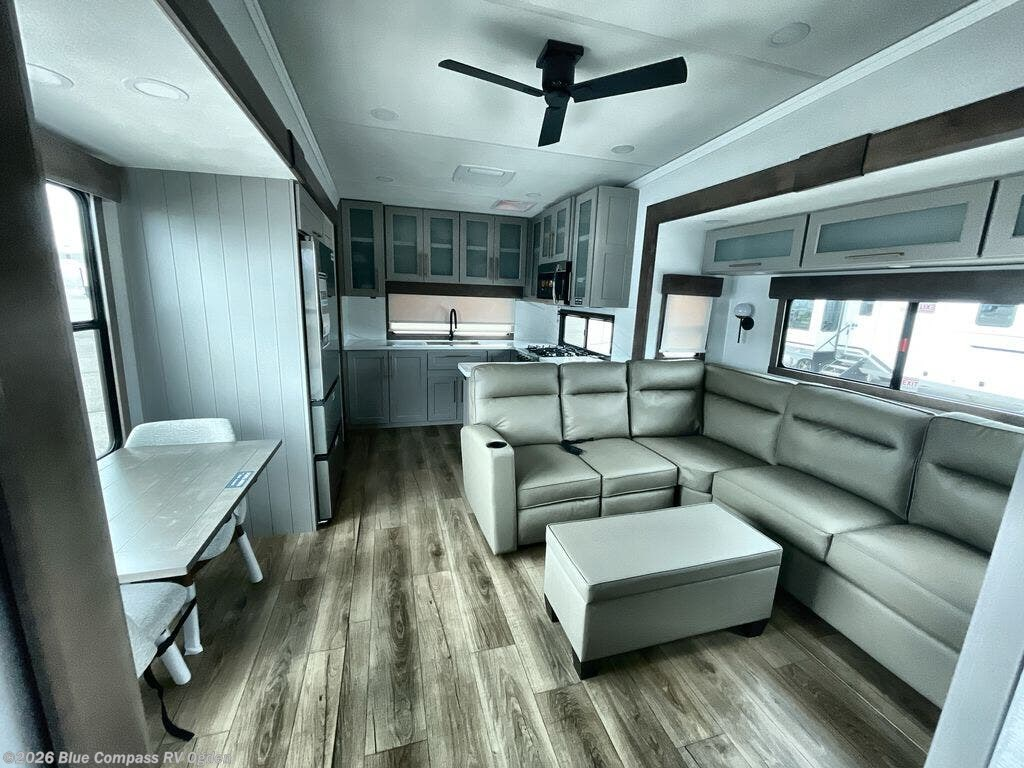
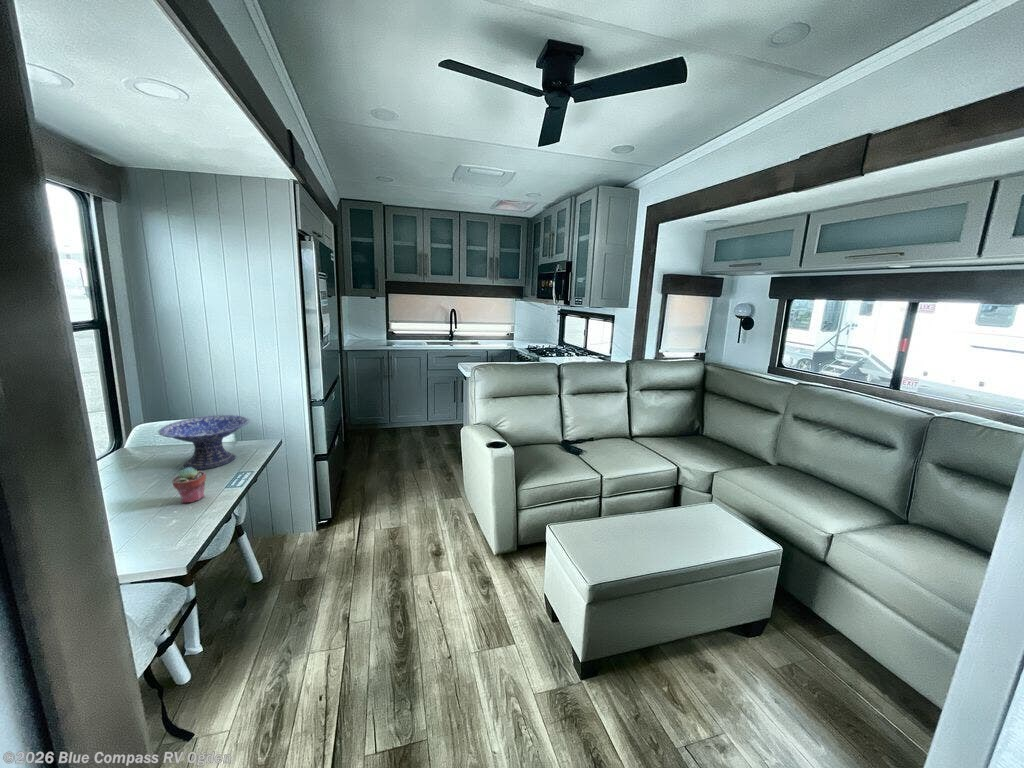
+ decorative bowl (208, 442)
+ potted succulent (190, 483)
